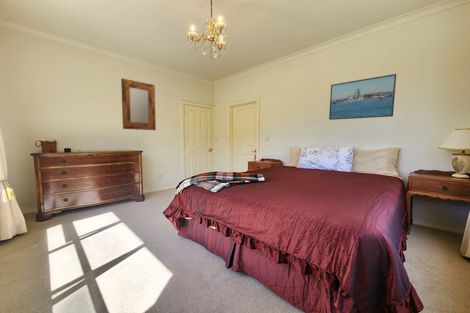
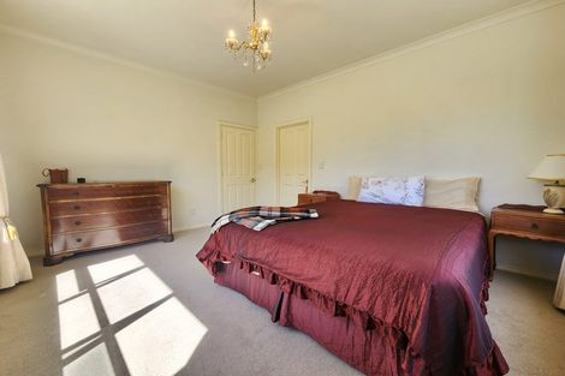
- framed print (359, 99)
- home mirror (139, 106)
